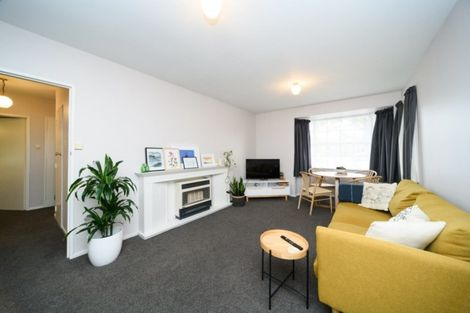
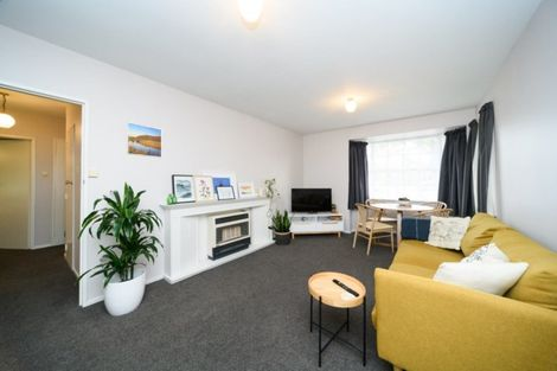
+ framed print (145, 140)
